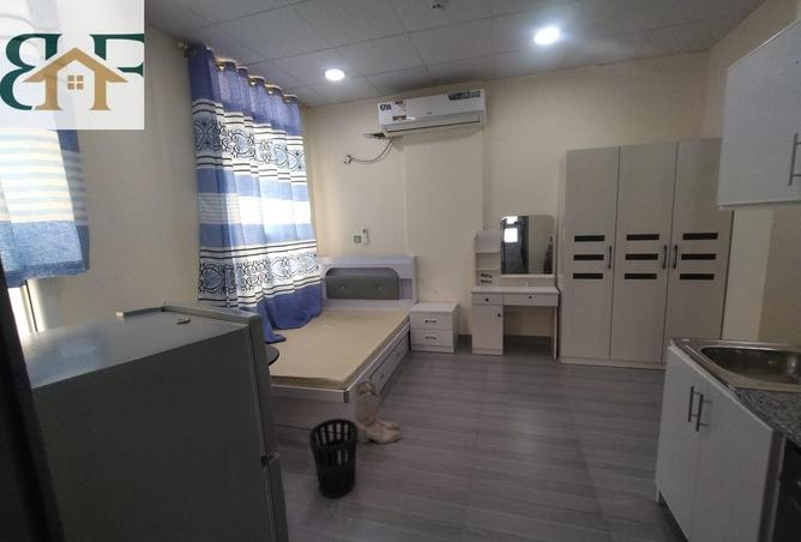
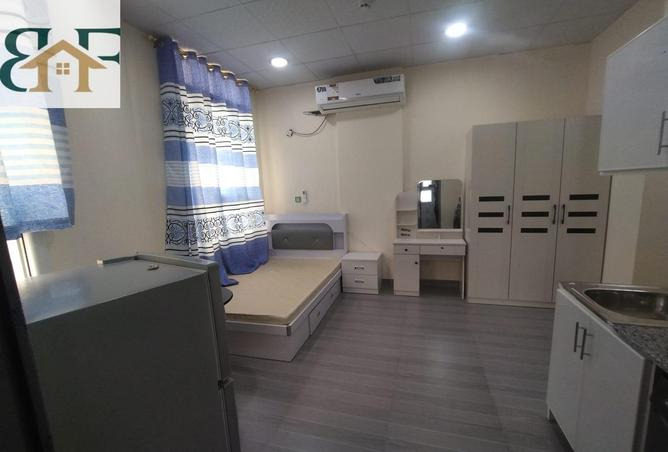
- wastebasket (335, 457)
- boots (377, 409)
